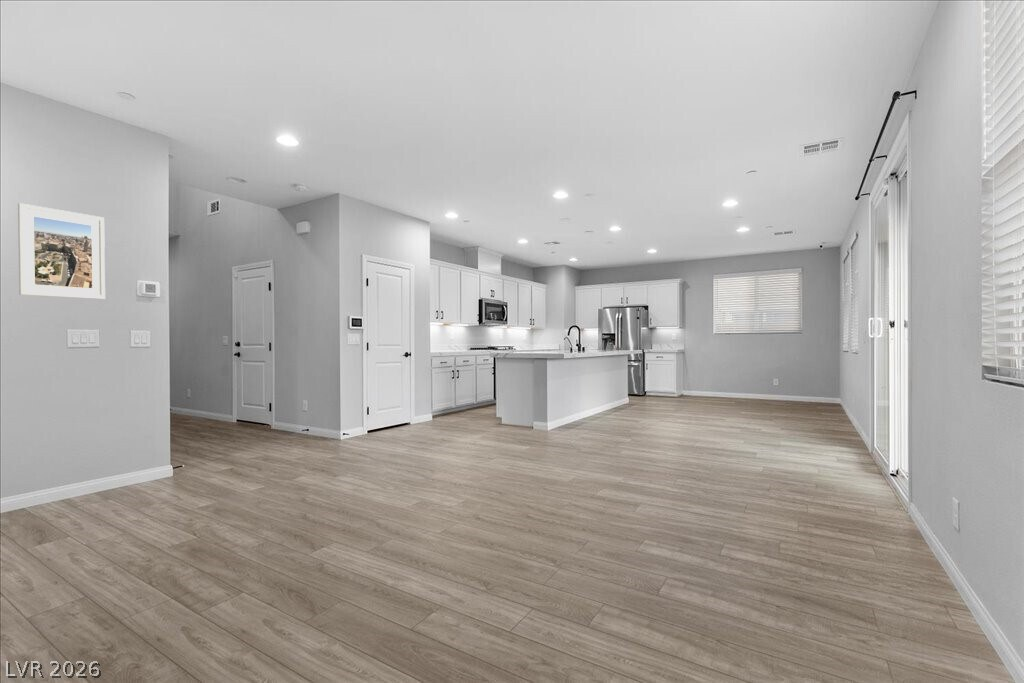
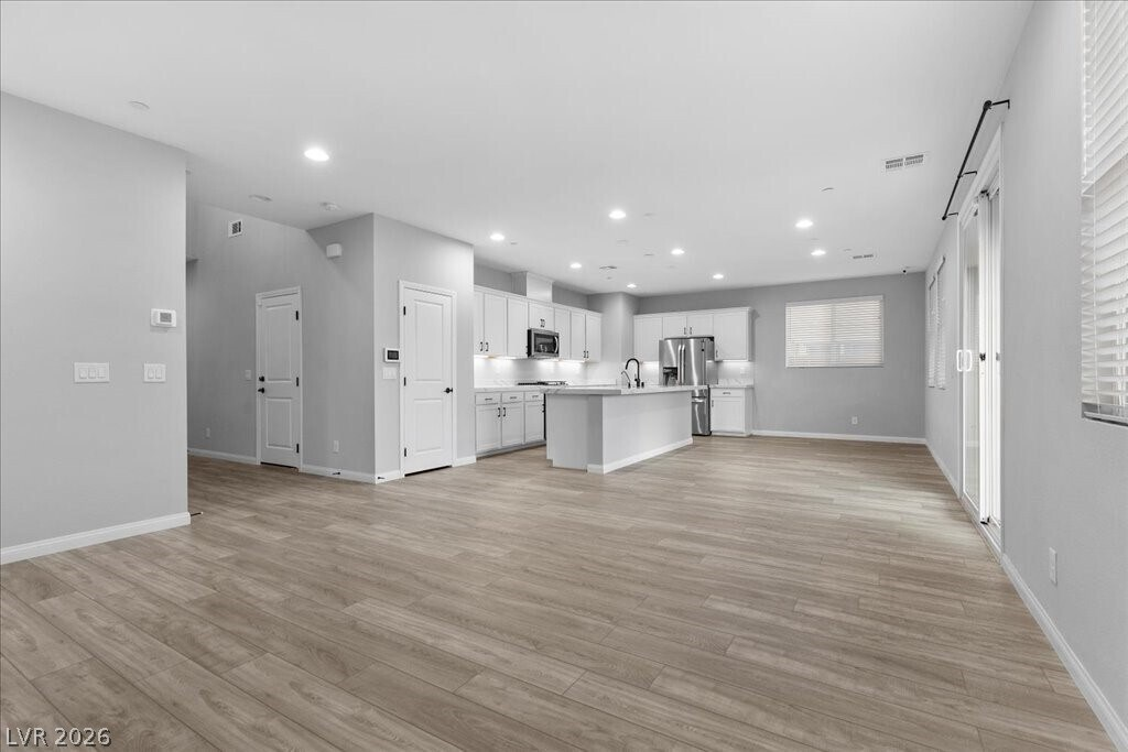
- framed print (64, 253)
